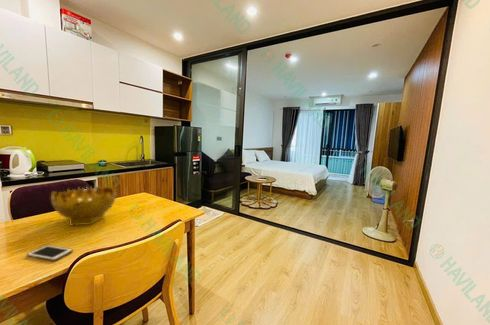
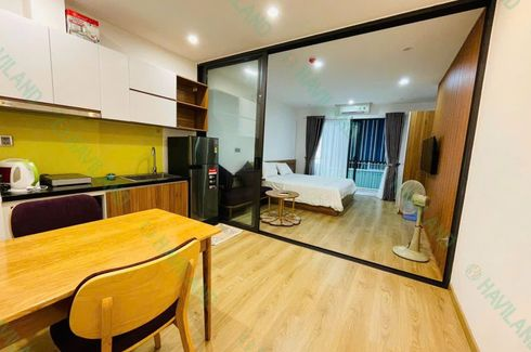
- cell phone (50, 252)
- decorative bowl (86, 204)
